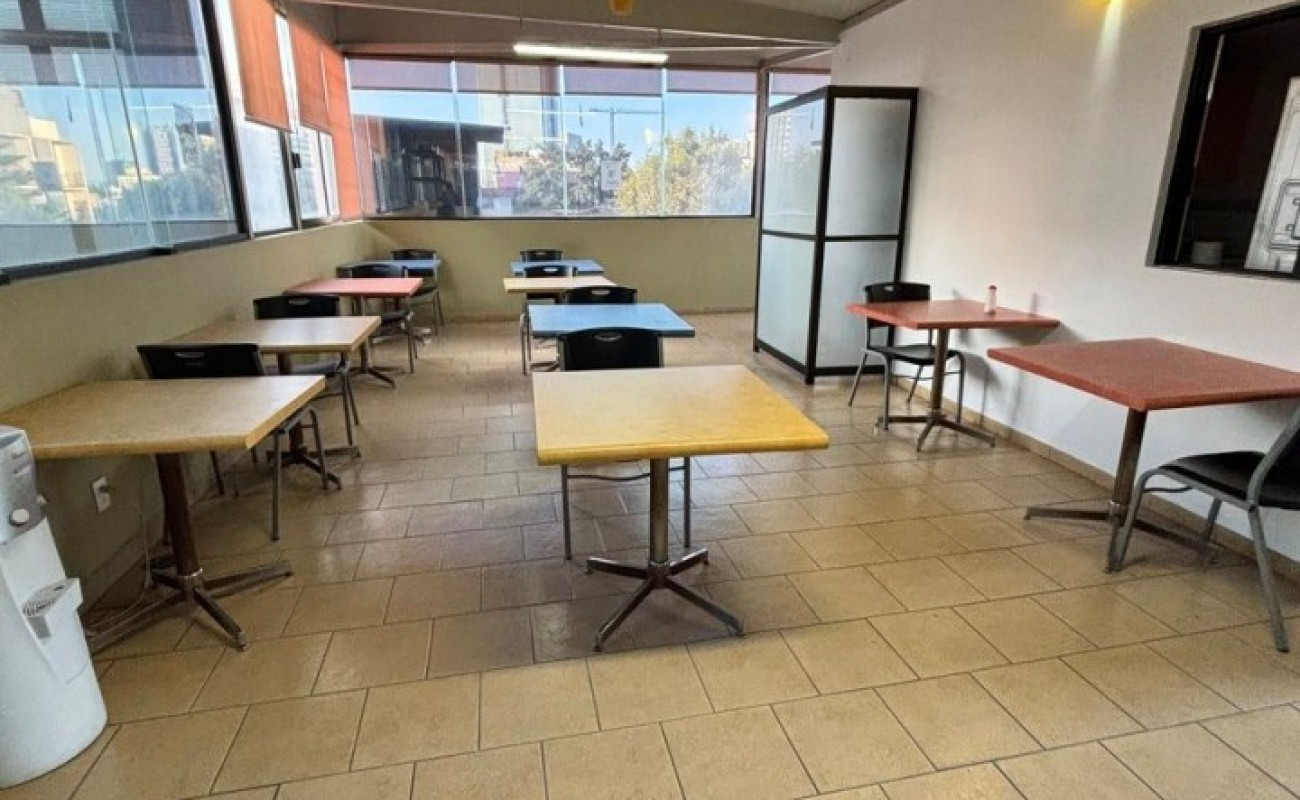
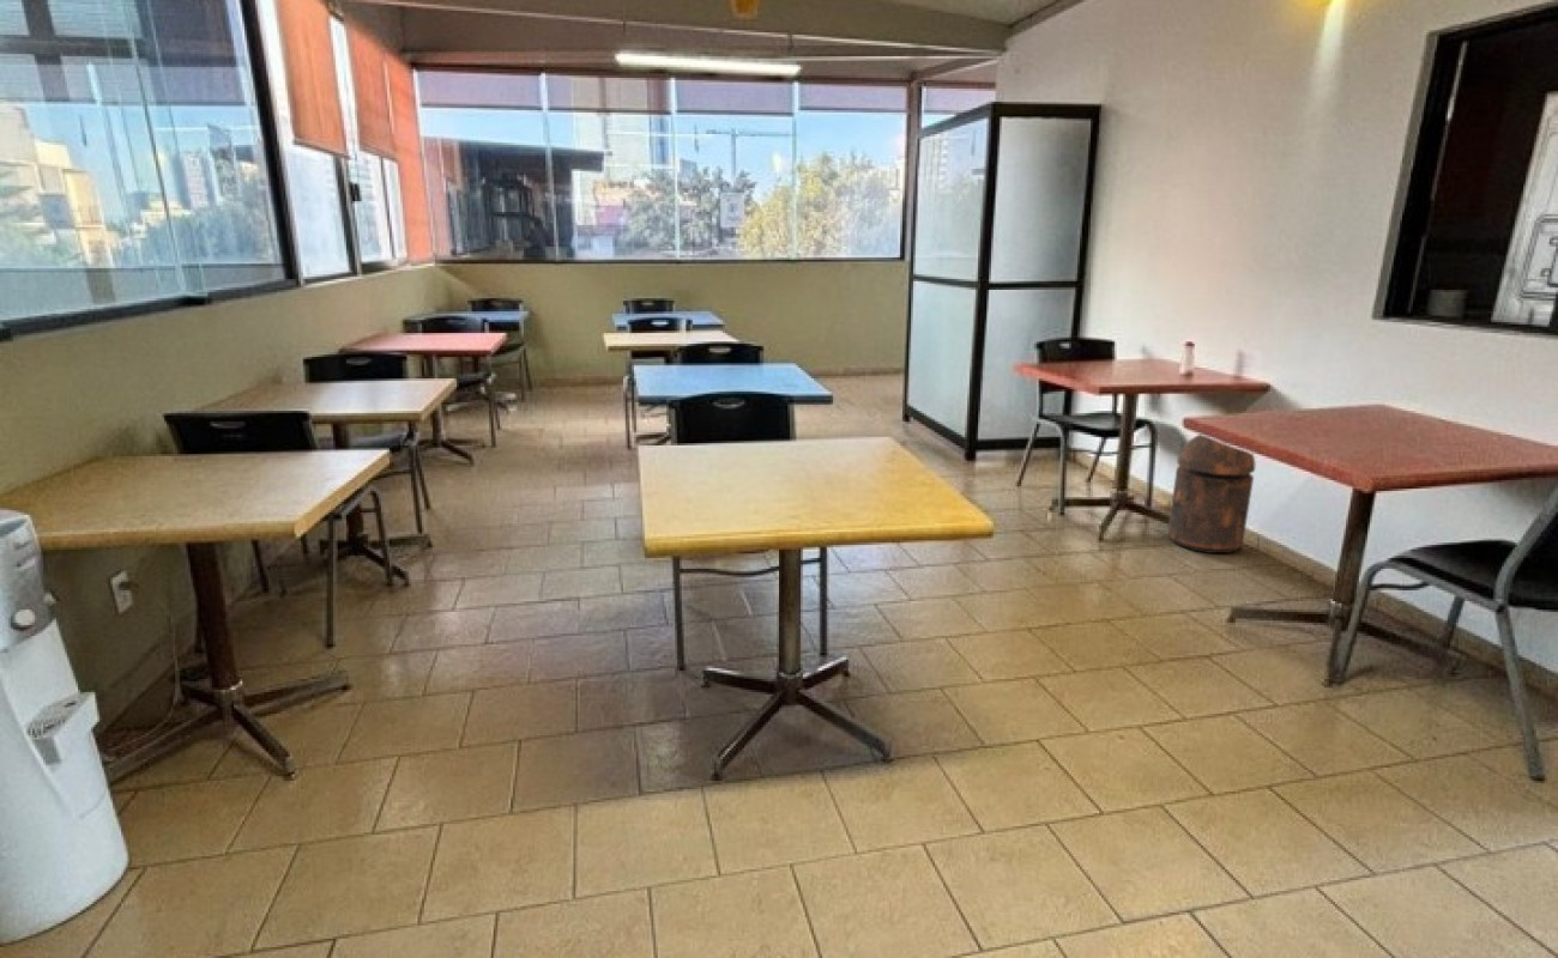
+ trash can (1212, 487)
